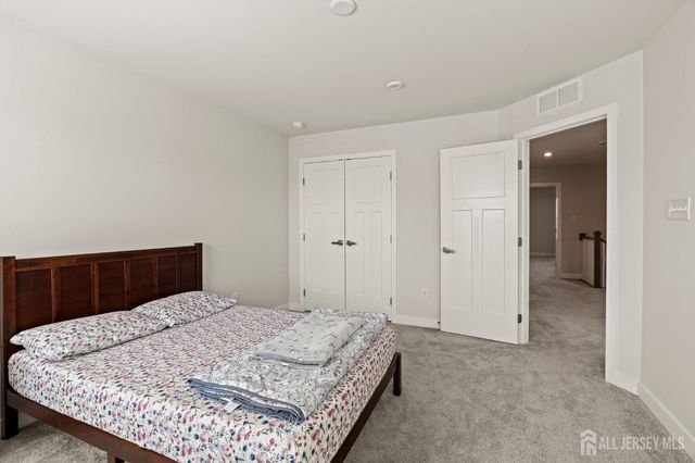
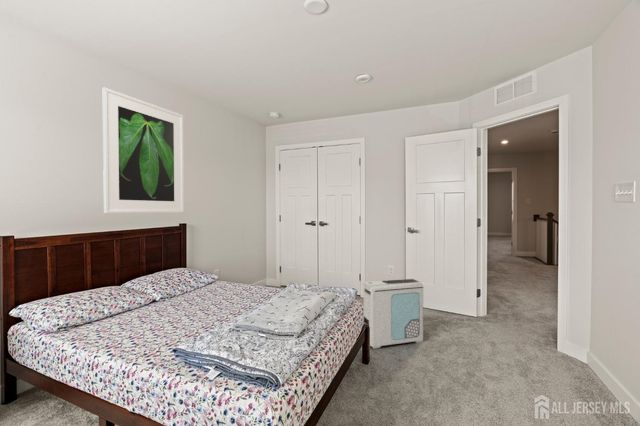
+ air purifier (393, 311)
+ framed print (148, 158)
